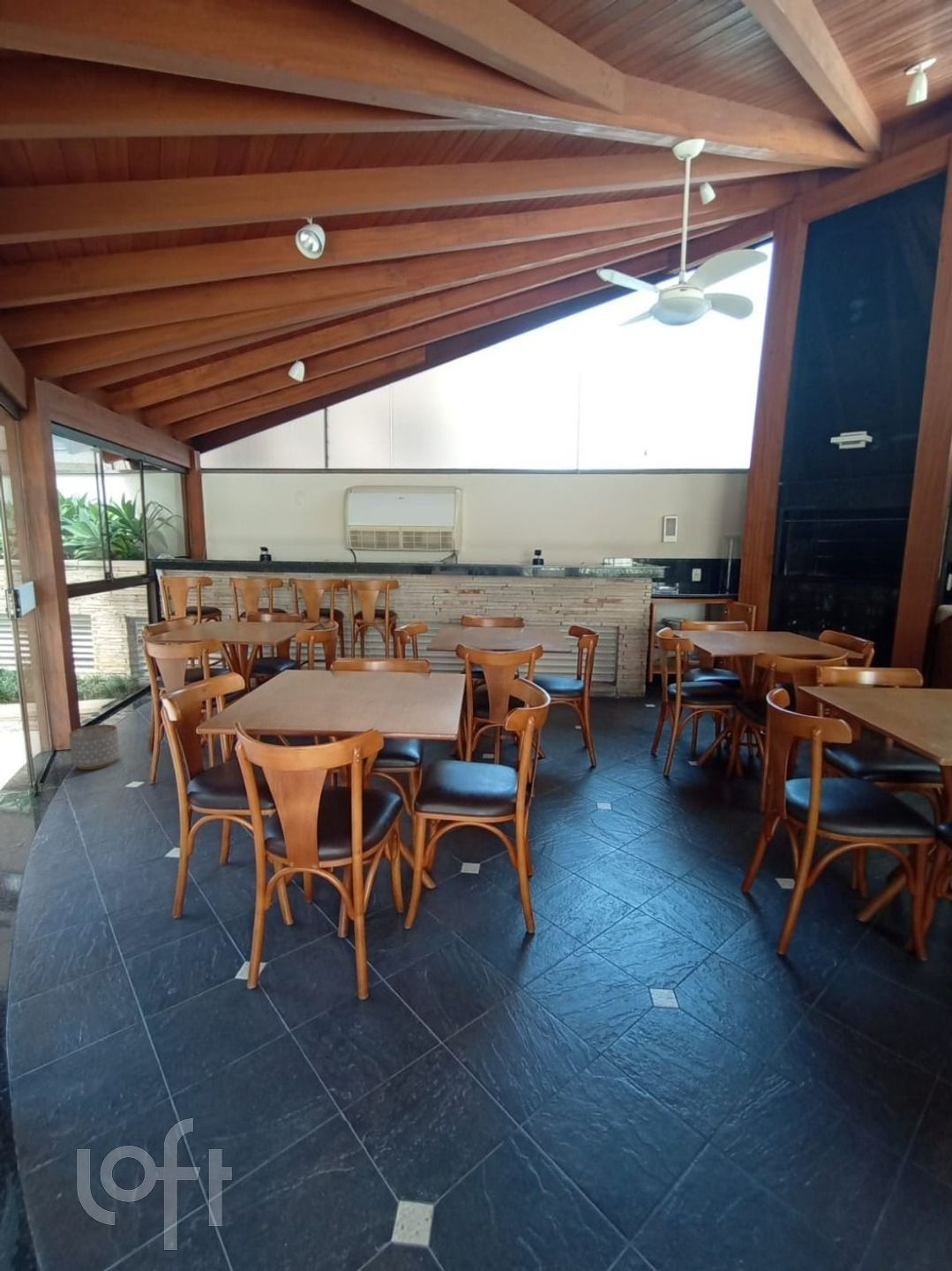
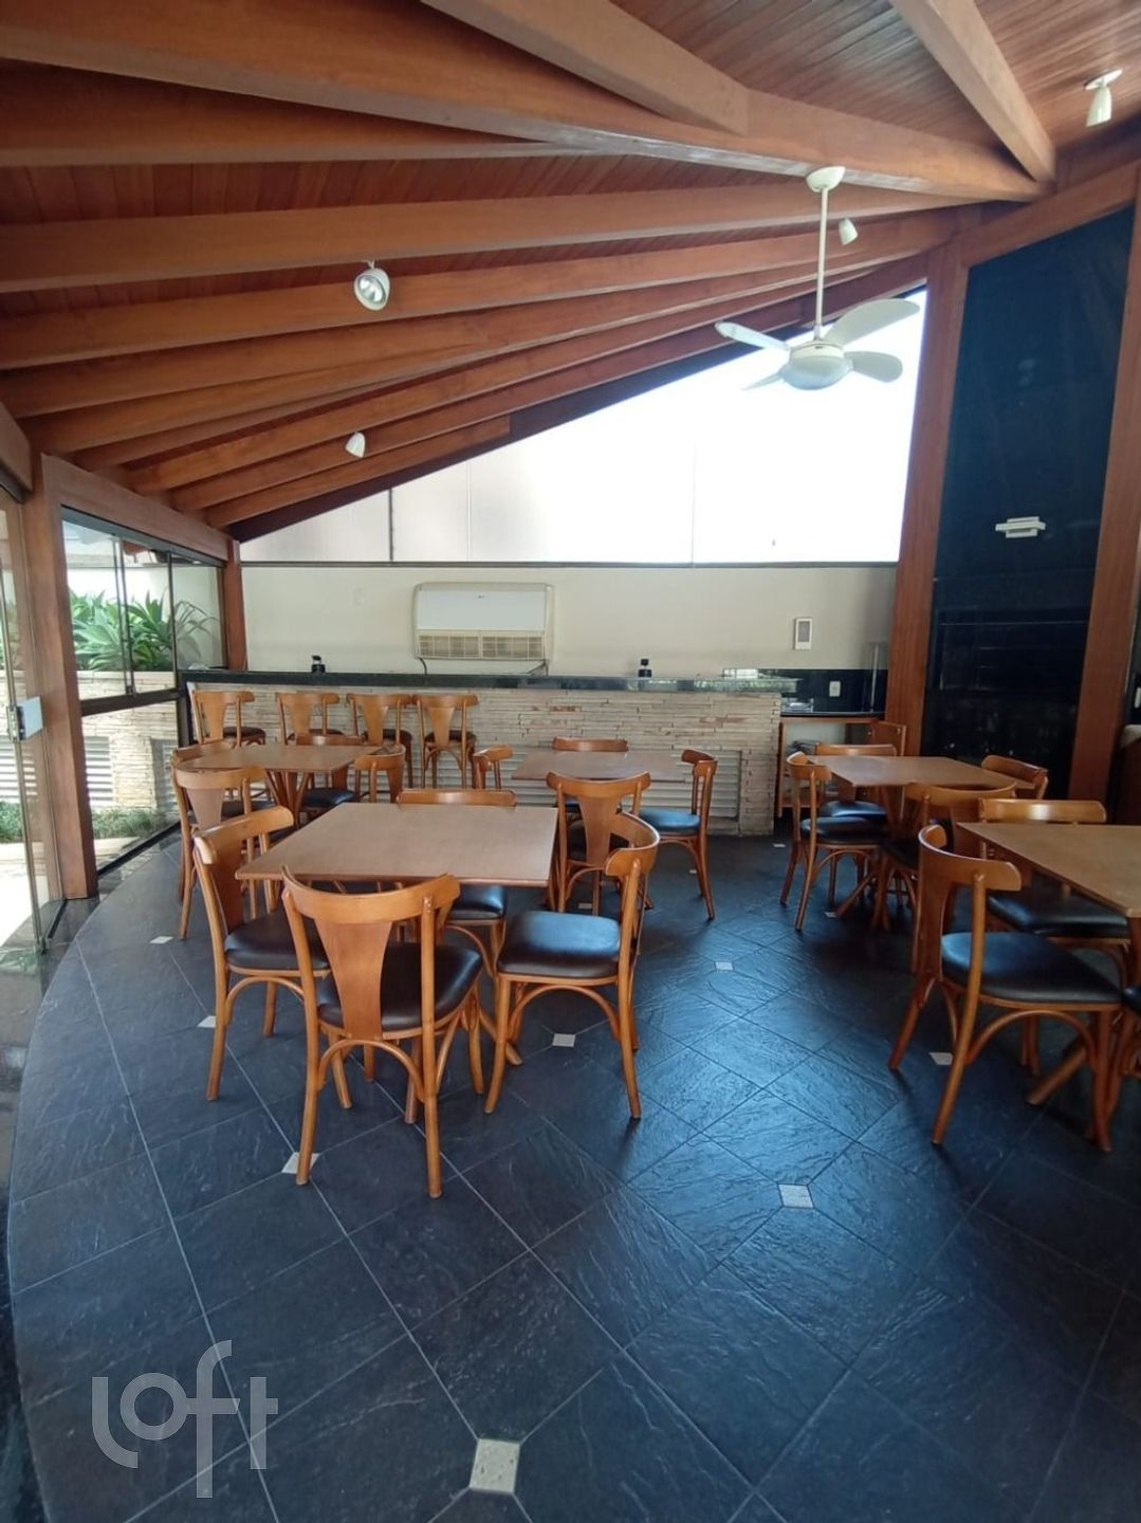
- planter (94, 747)
